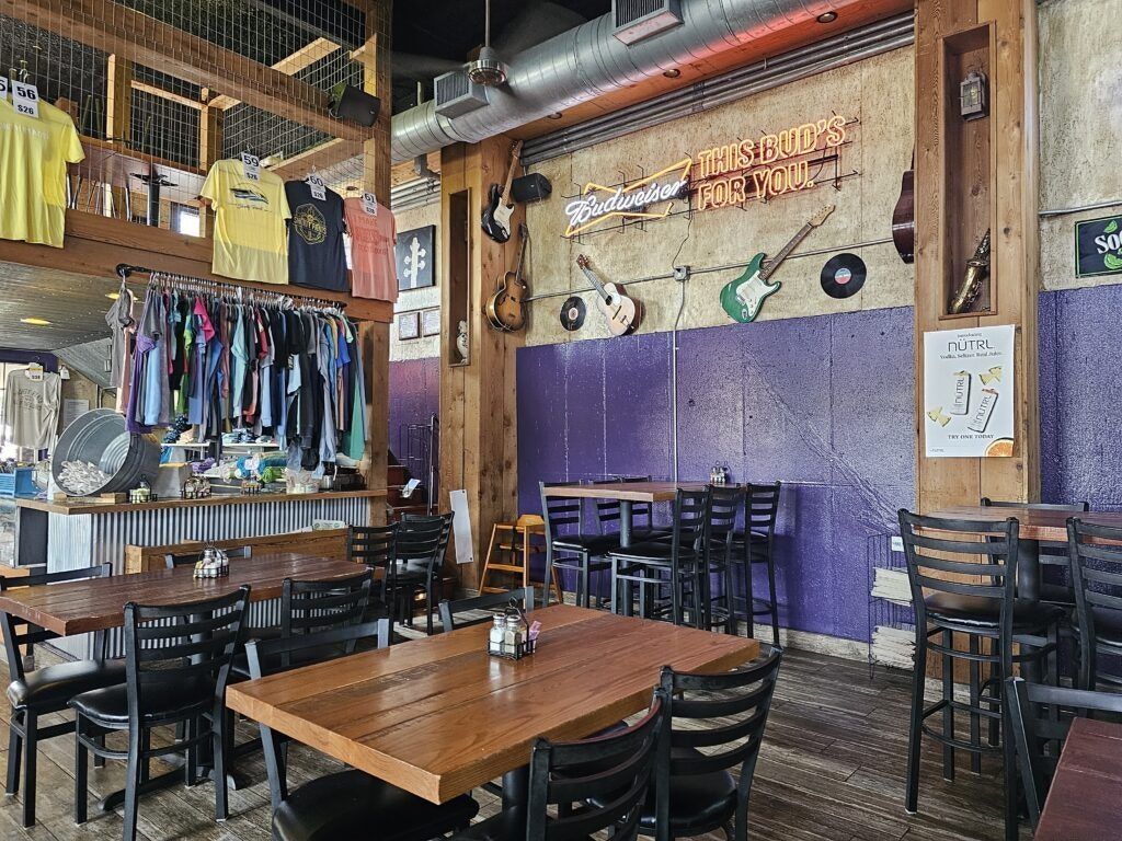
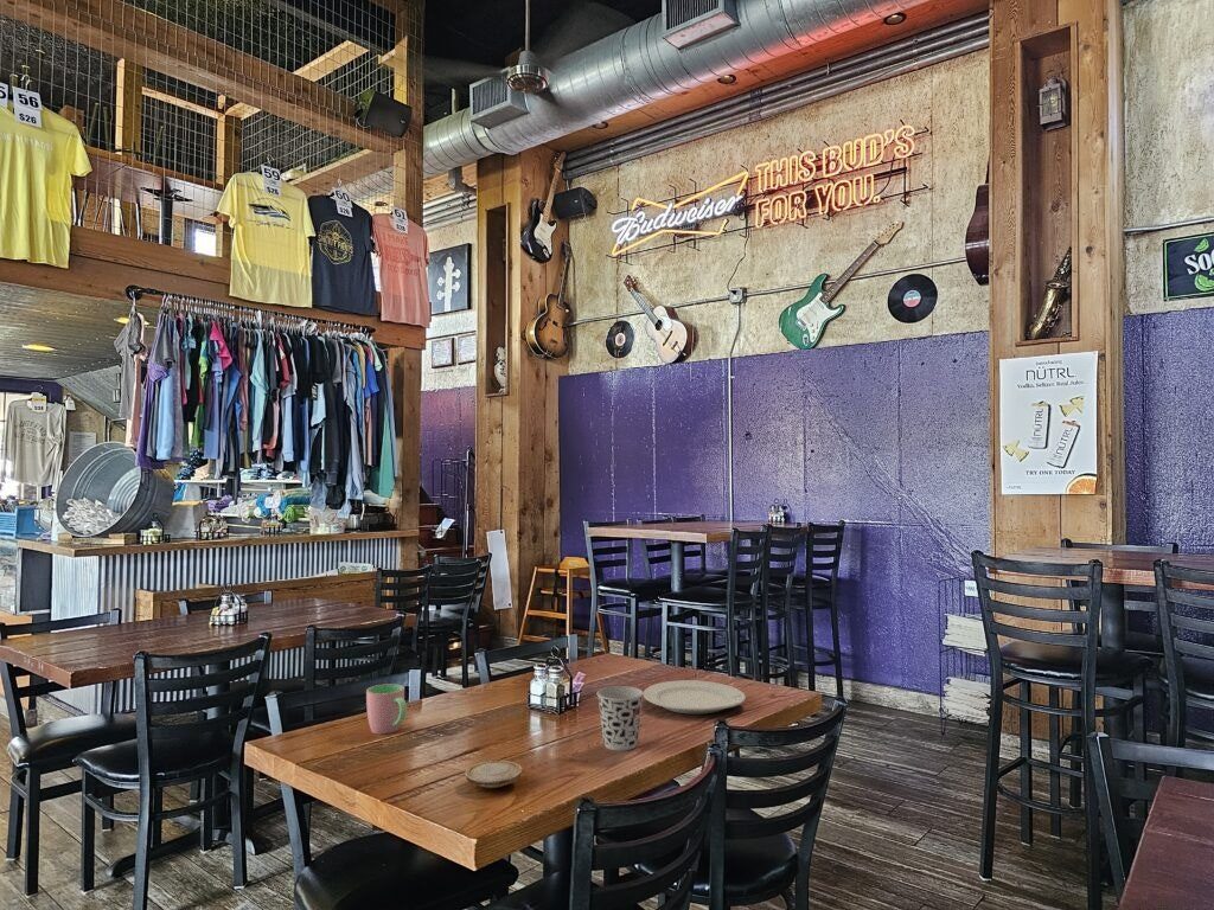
+ cup (620, 718)
+ cup (389, 710)
+ wood slice (493, 775)
+ chinaware (694, 698)
